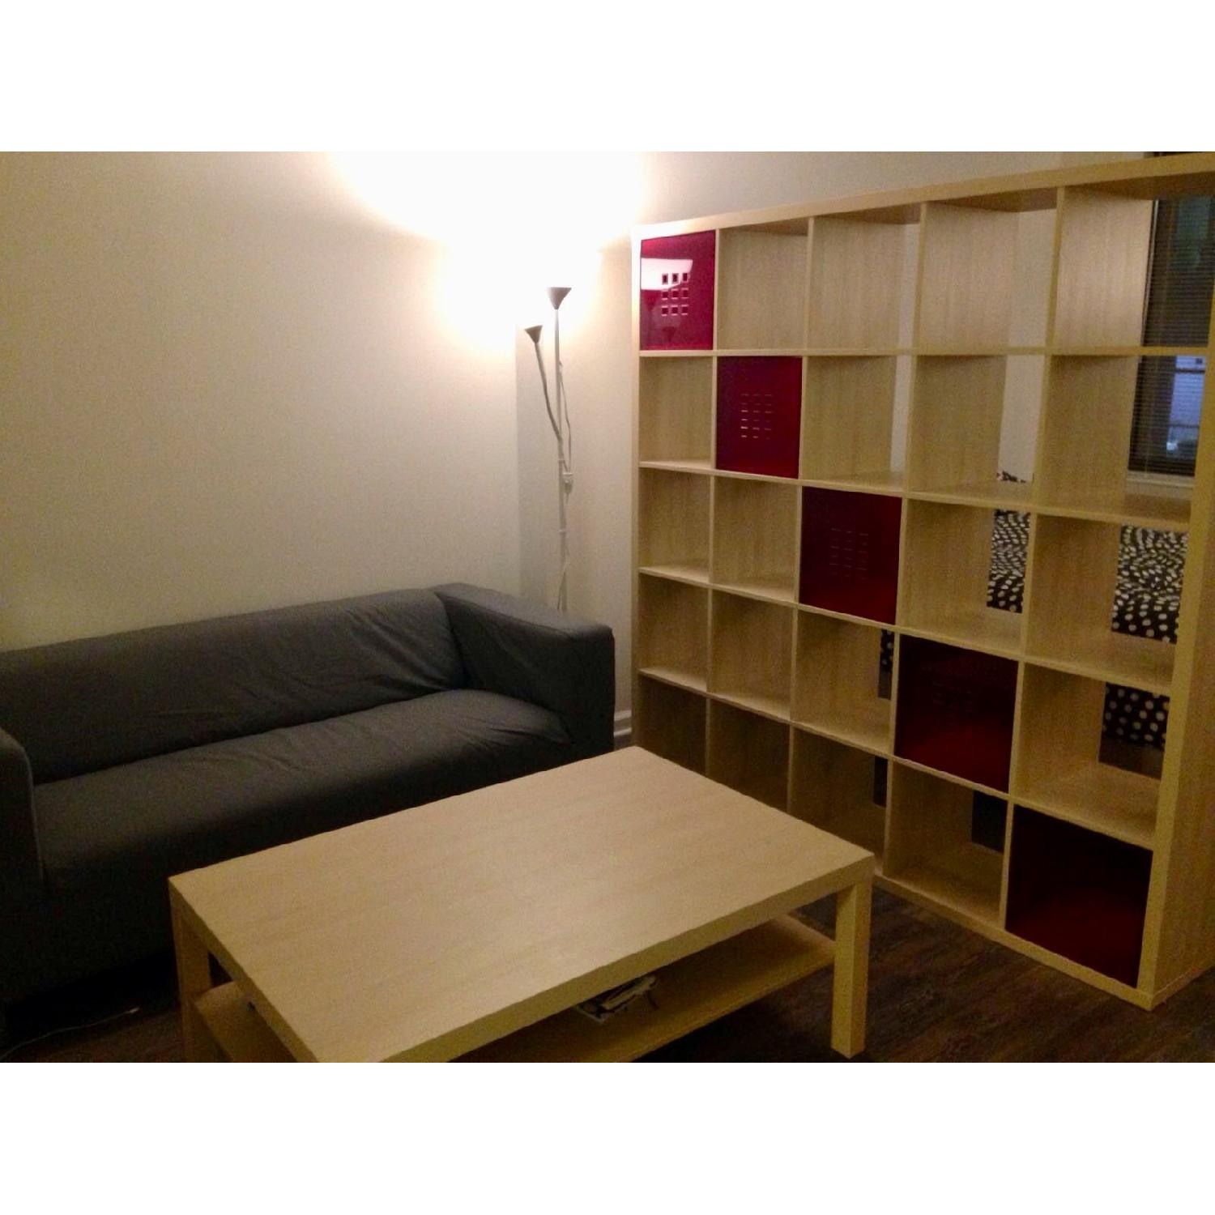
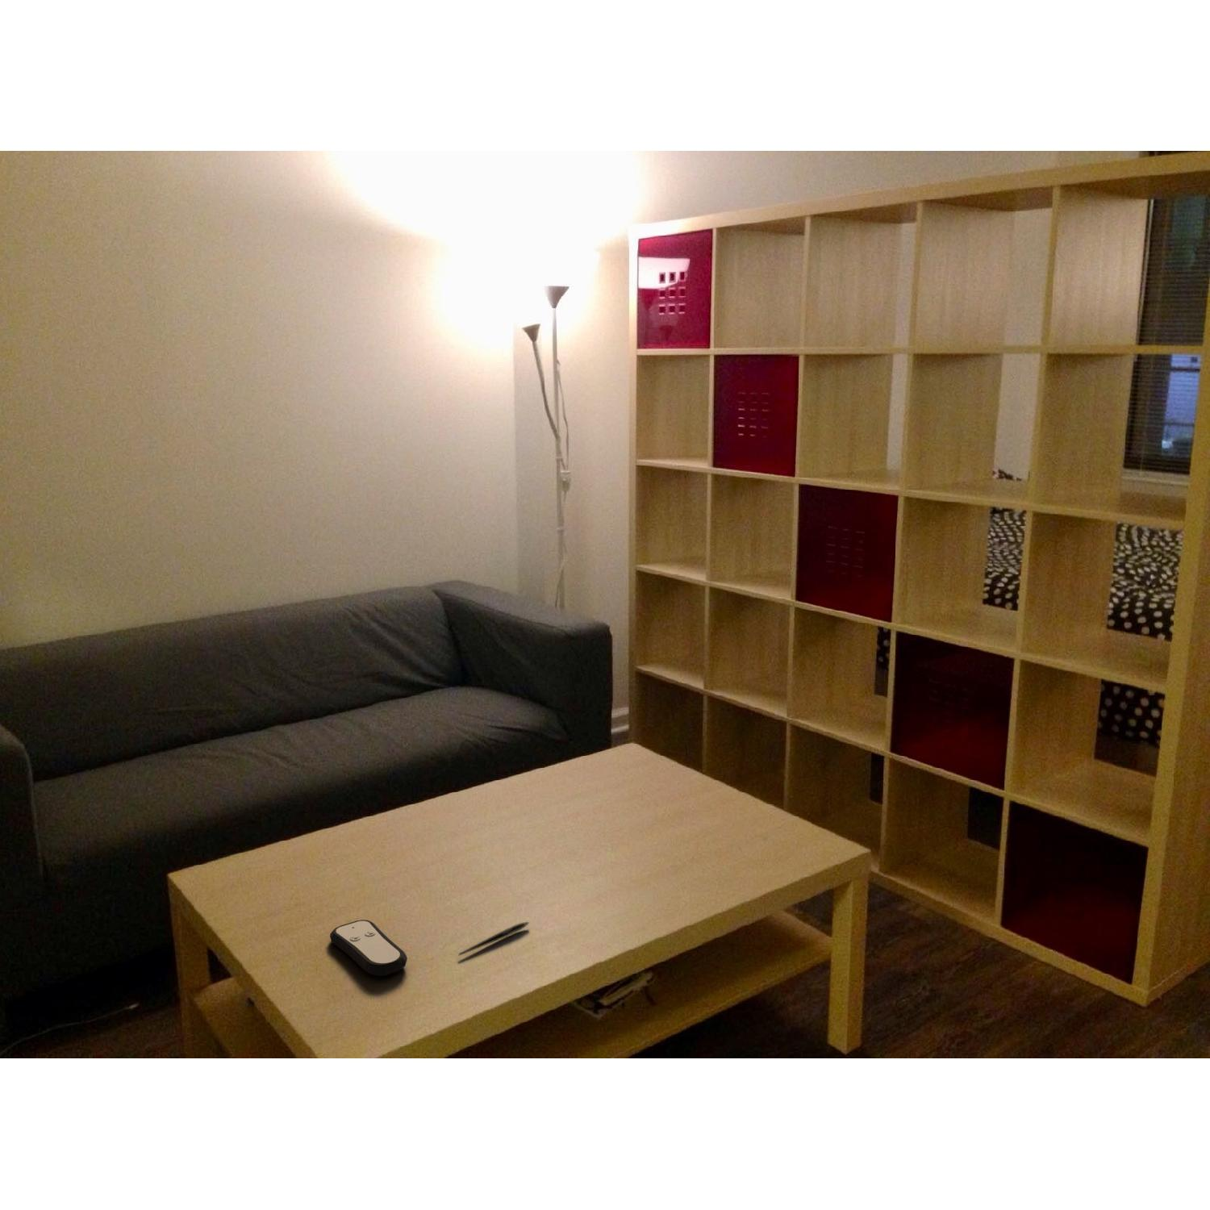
+ pen (494, 937)
+ remote control (369, 946)
